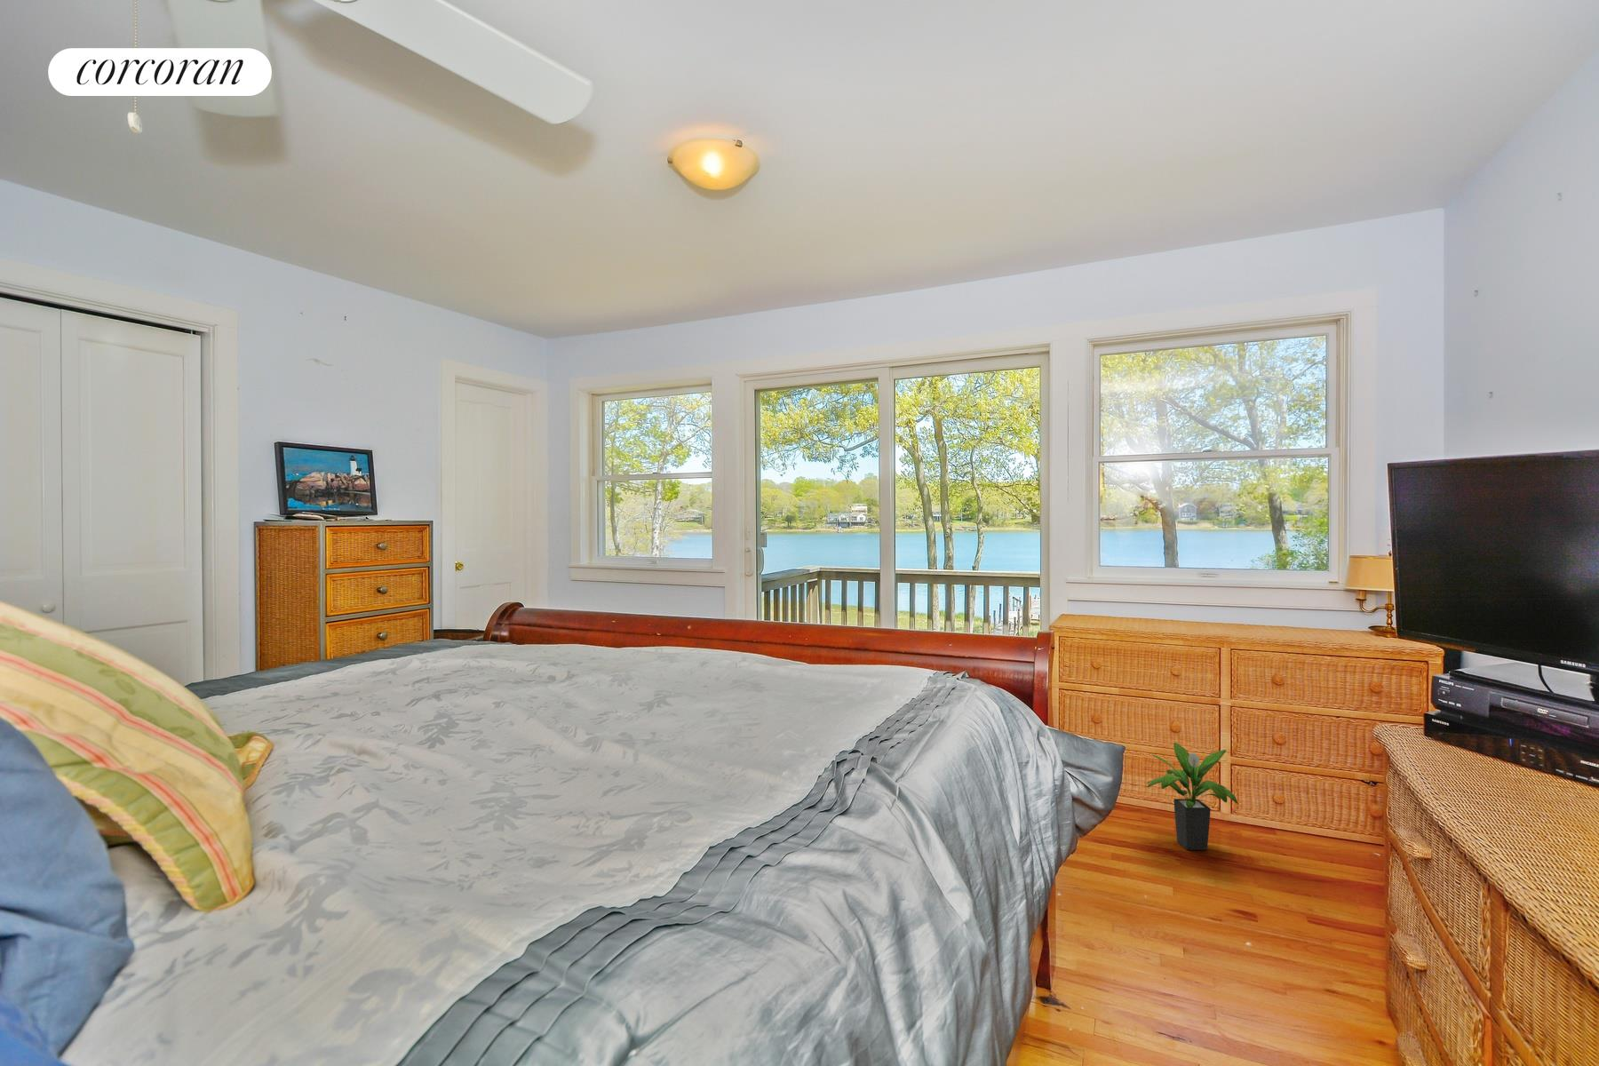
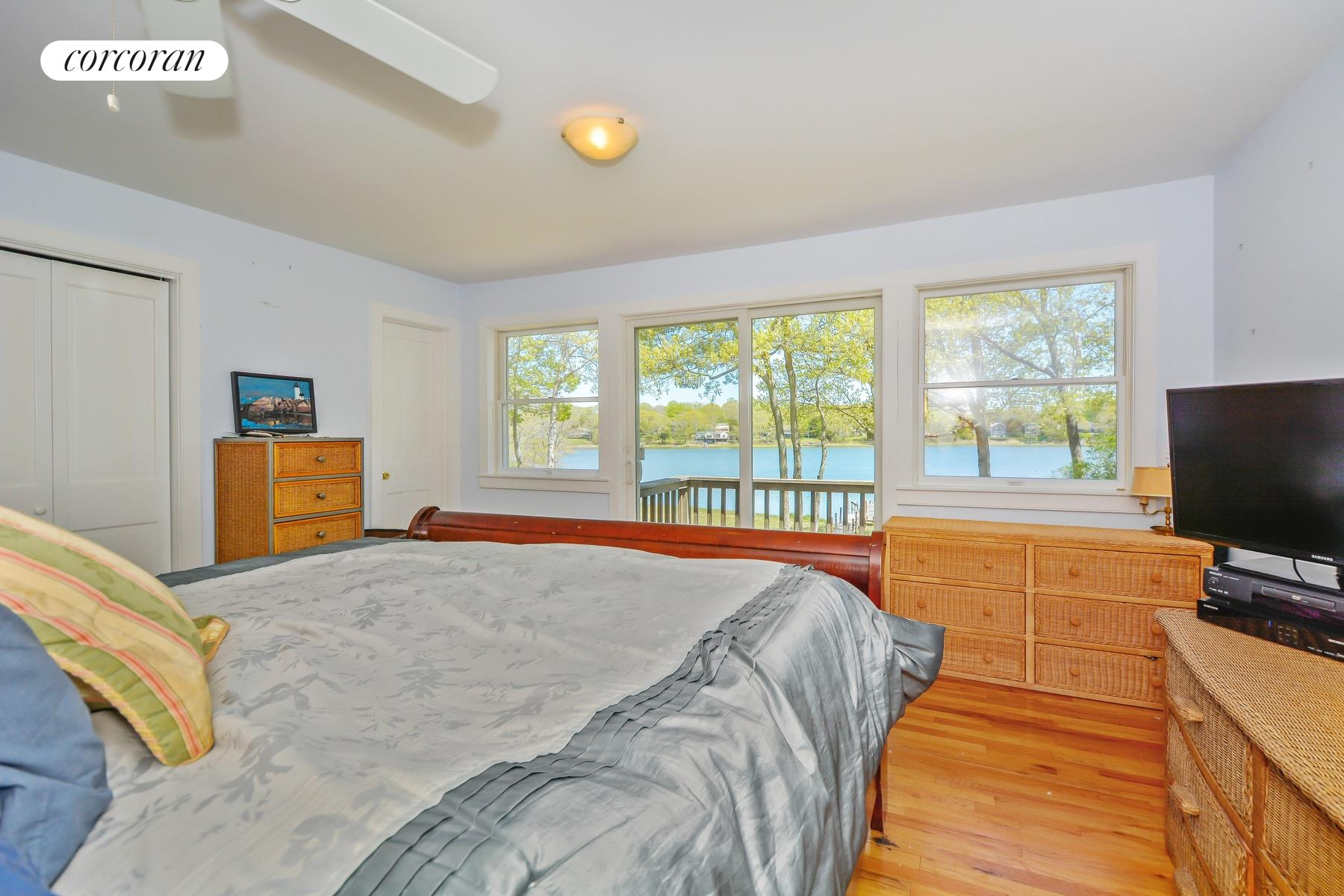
- potted plant (1190, 797)
